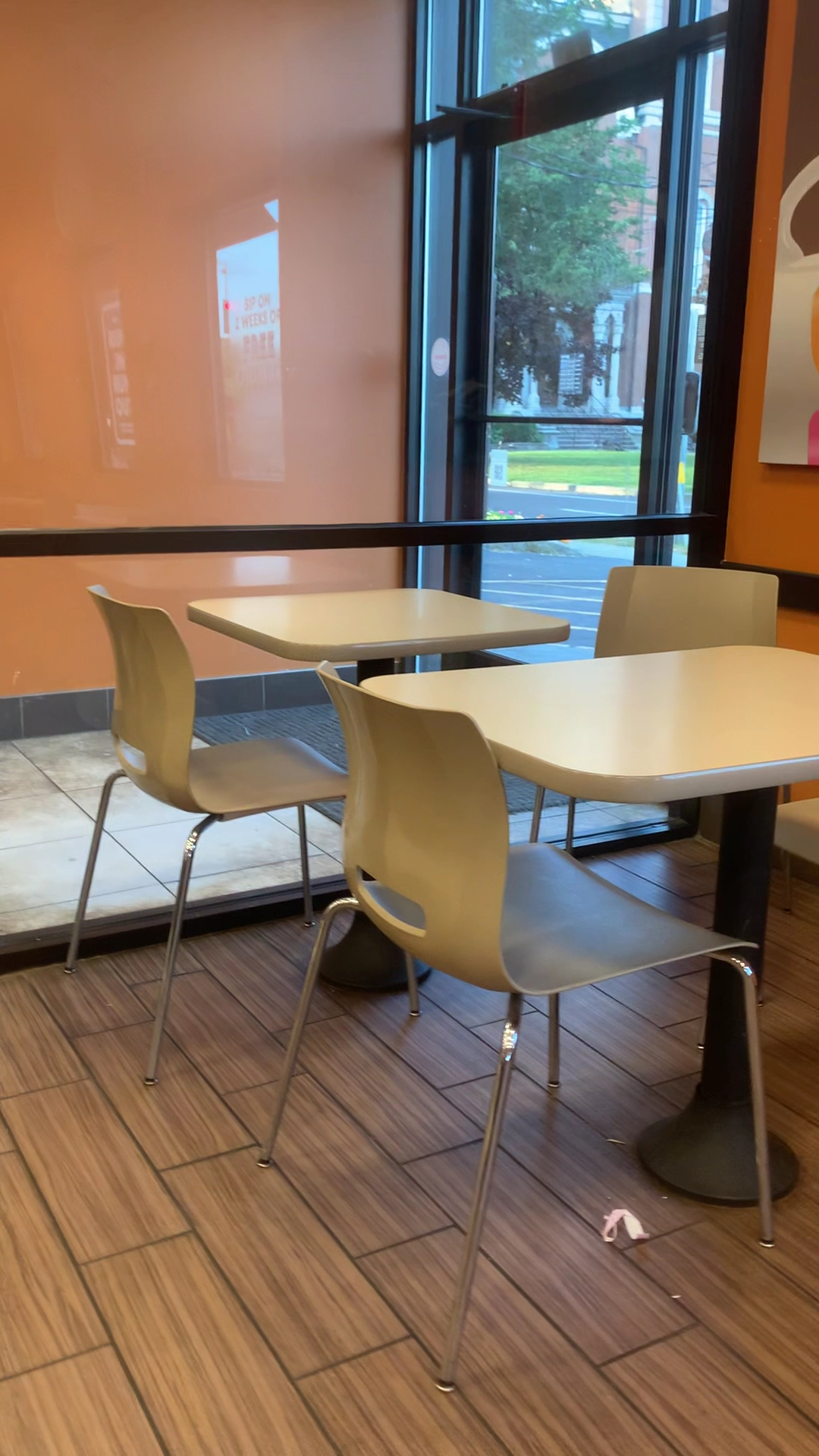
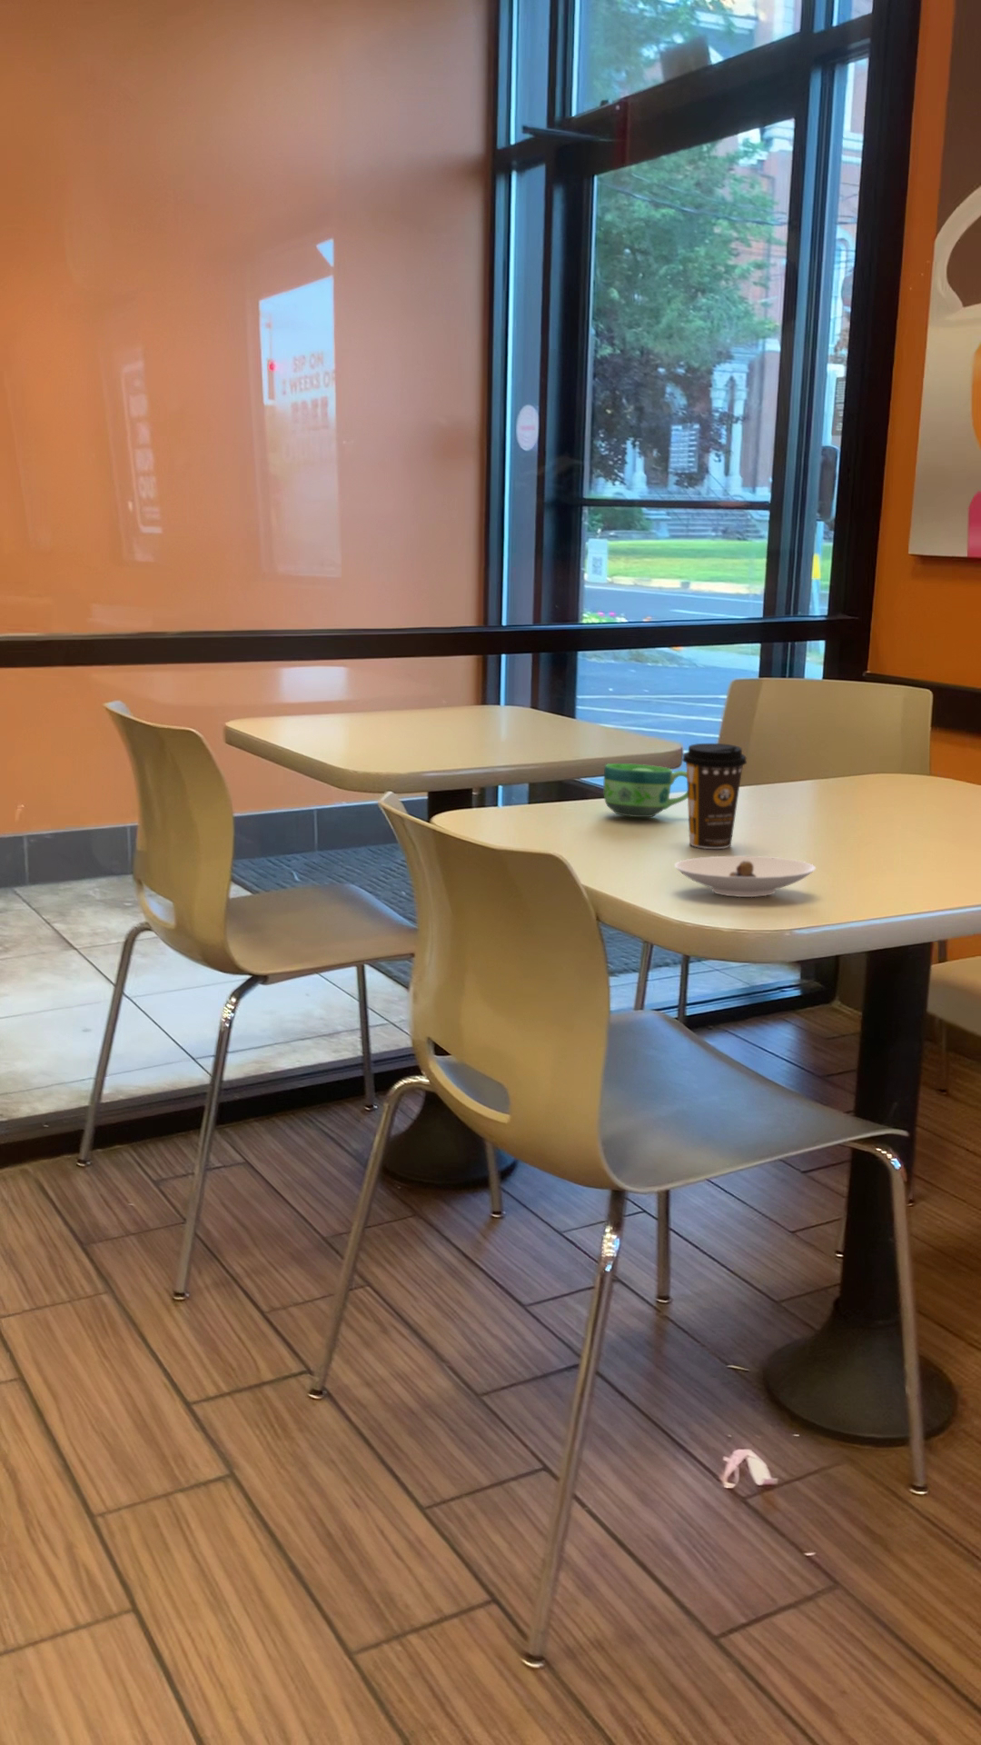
+ cup (647, 789)
+ coffee cup (713, 796)
+ saucer (744, 875)
